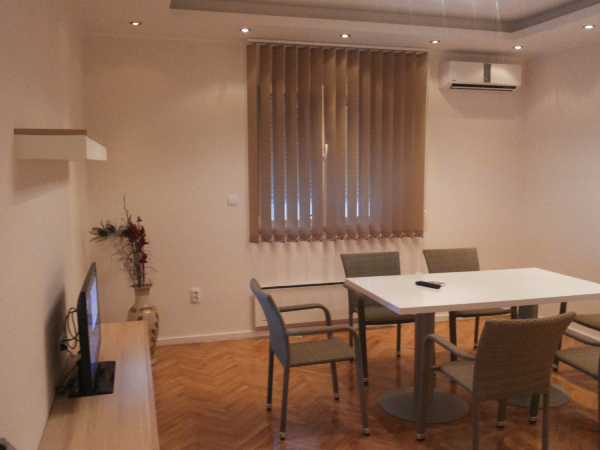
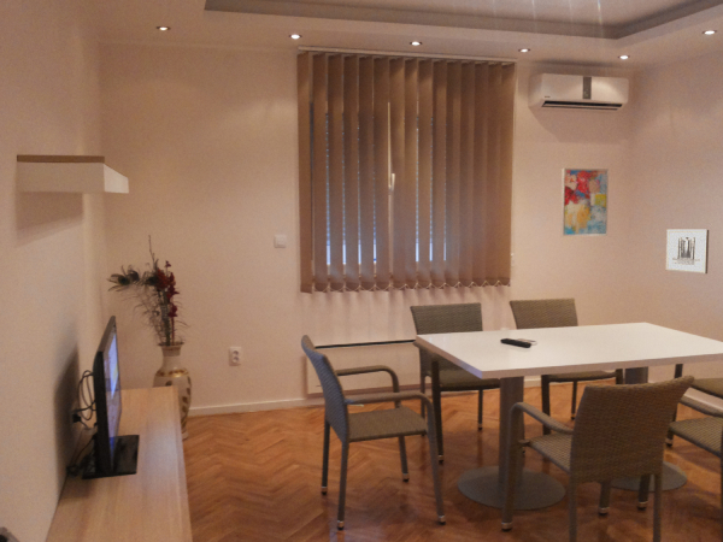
+ wall art (584, 202)
+ wall art (686, 251)
